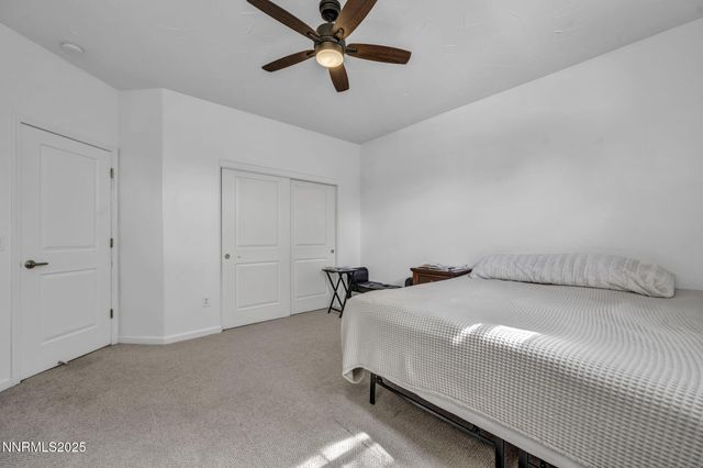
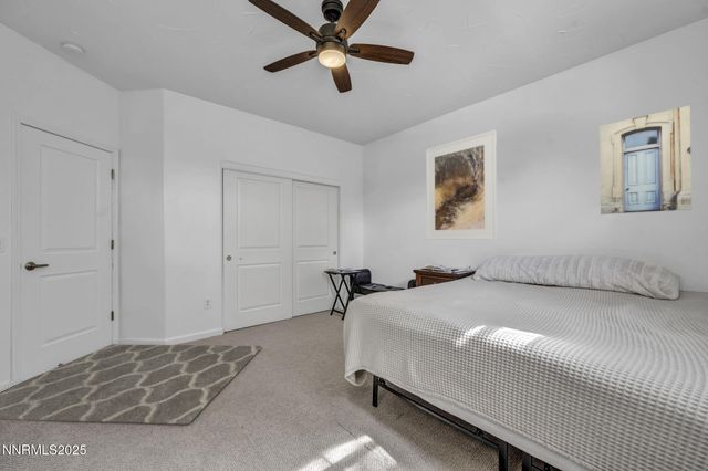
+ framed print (458, 190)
+ wall art (642, 164)
+ rug (139, 374)
